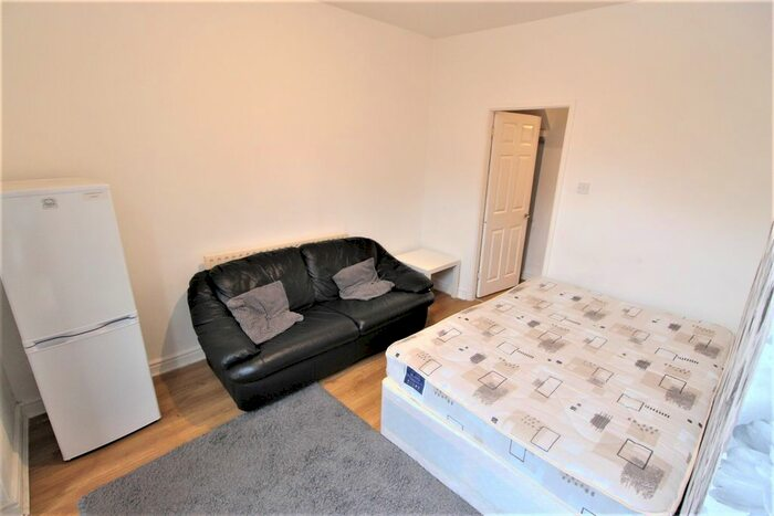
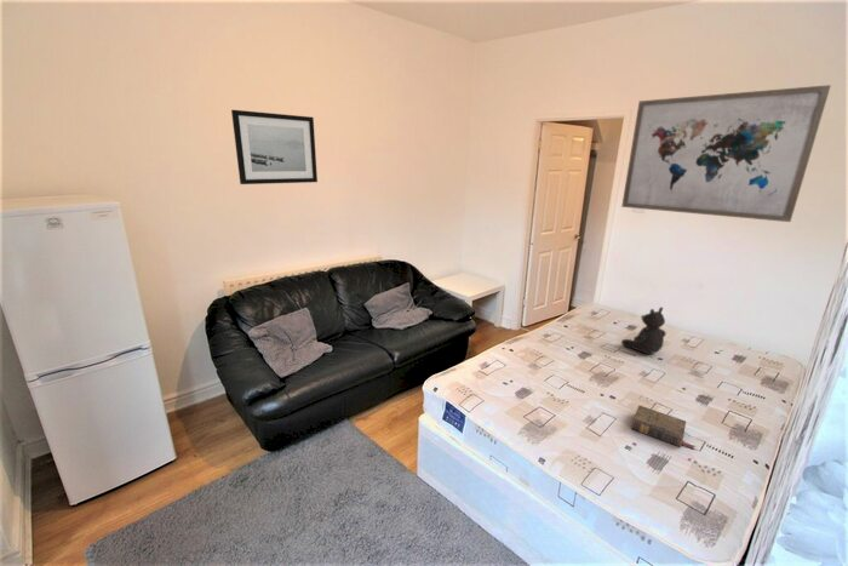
+ book (665, 428)
+ wall art (707, 156)
+ teddy bear (644, 327)
+ wall art (277, 149)
